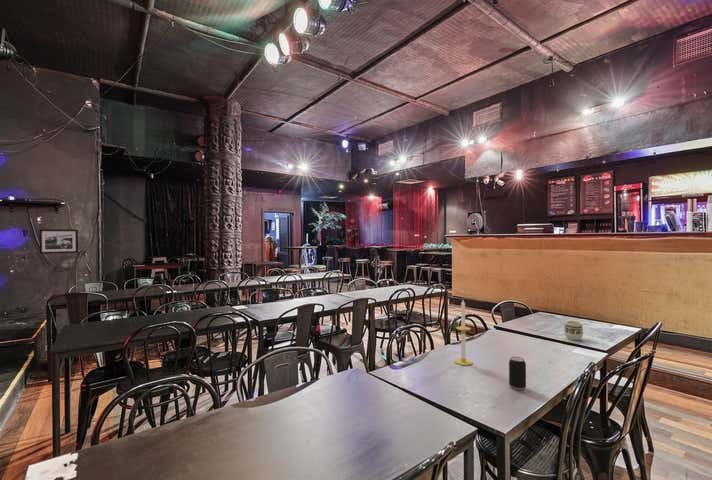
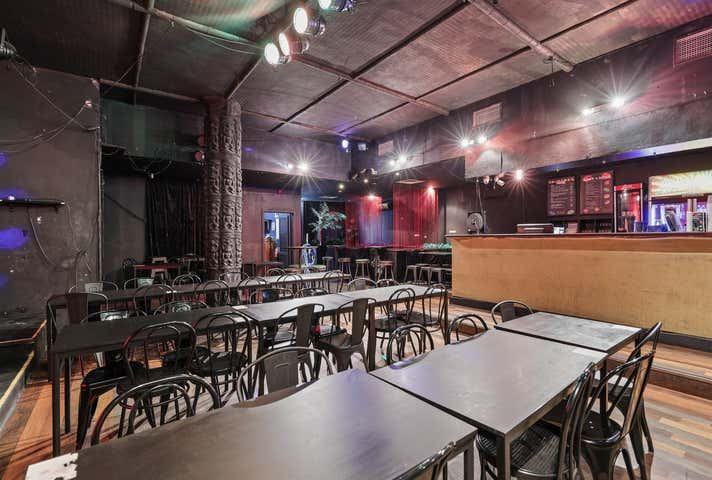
- picture frame (59, 241)
- cup (573, 330)
- beverage can (517, 372)
- candle (463, 330)
